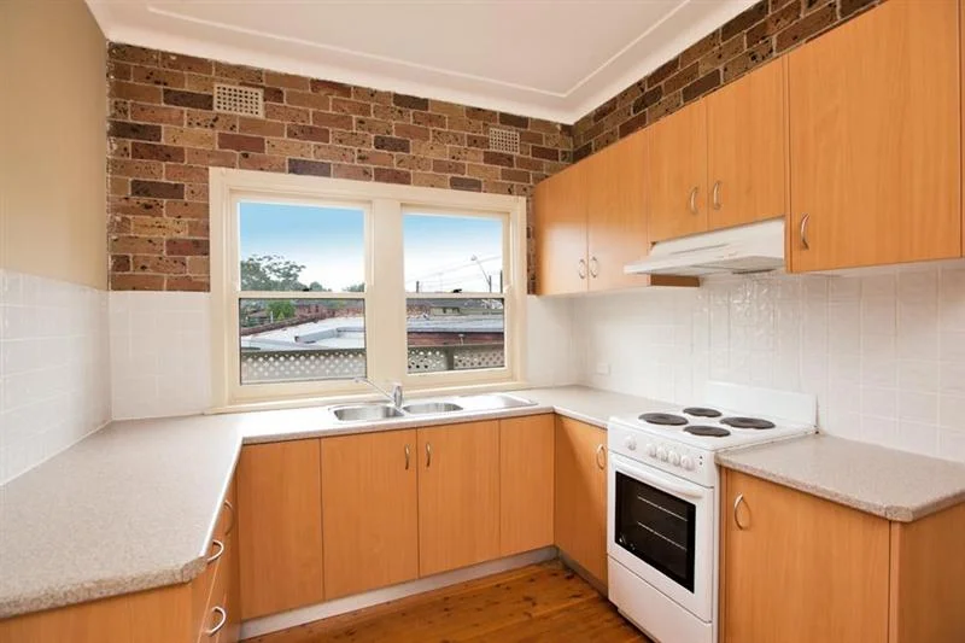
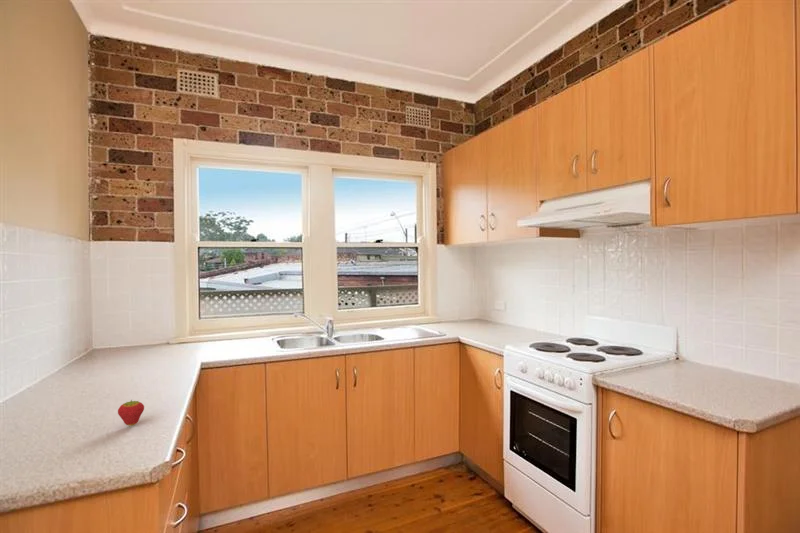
+ fruit (131, 412)
